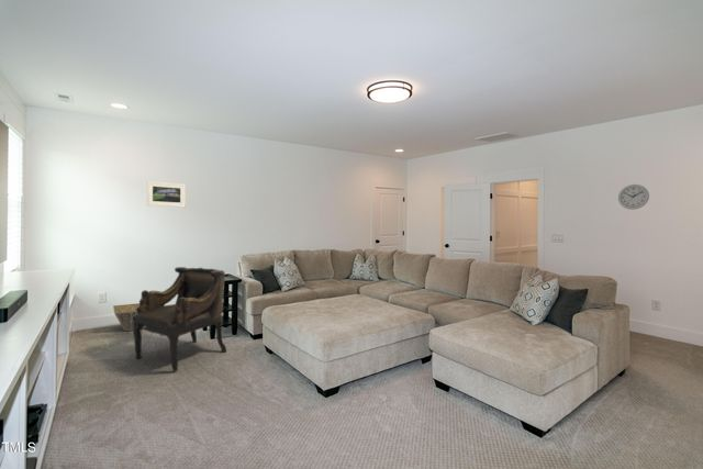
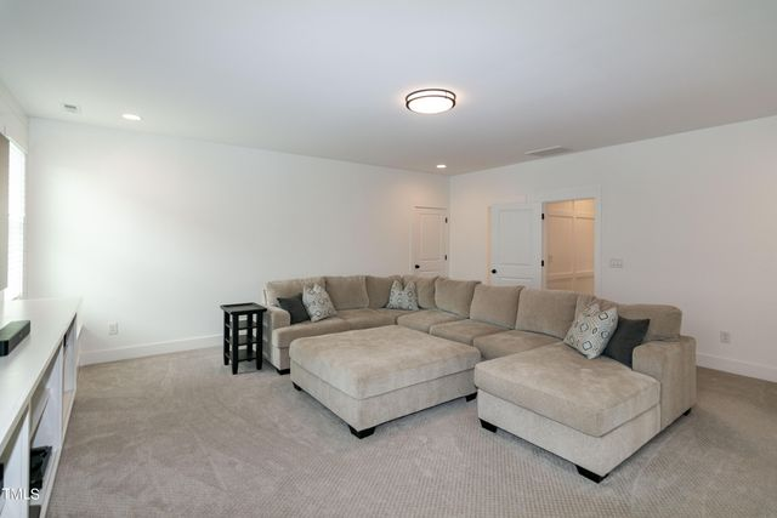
- armchair (179, 313)
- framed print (166, 194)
- wall clock (633, 197)
- basket (134, 314)
